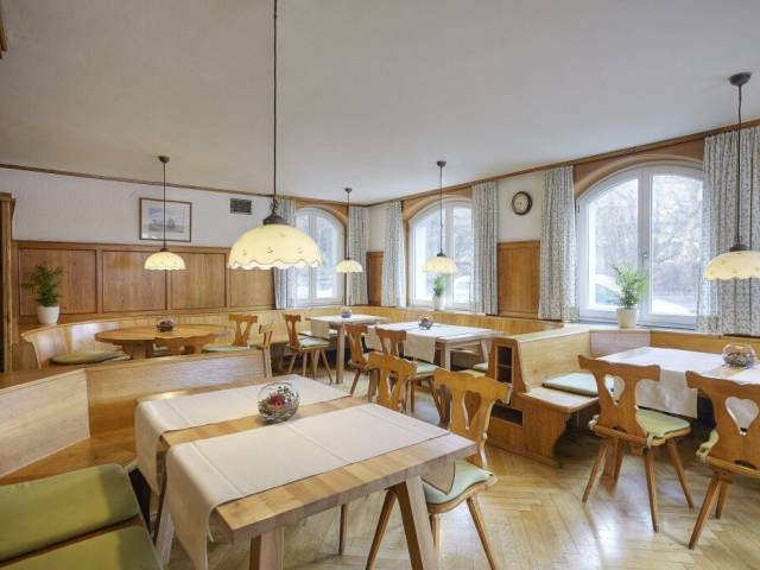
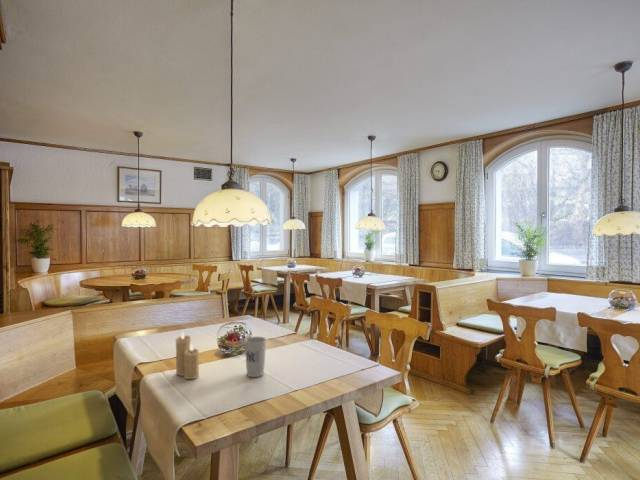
+ cup (255, 356)
+ candle (187, 354)
